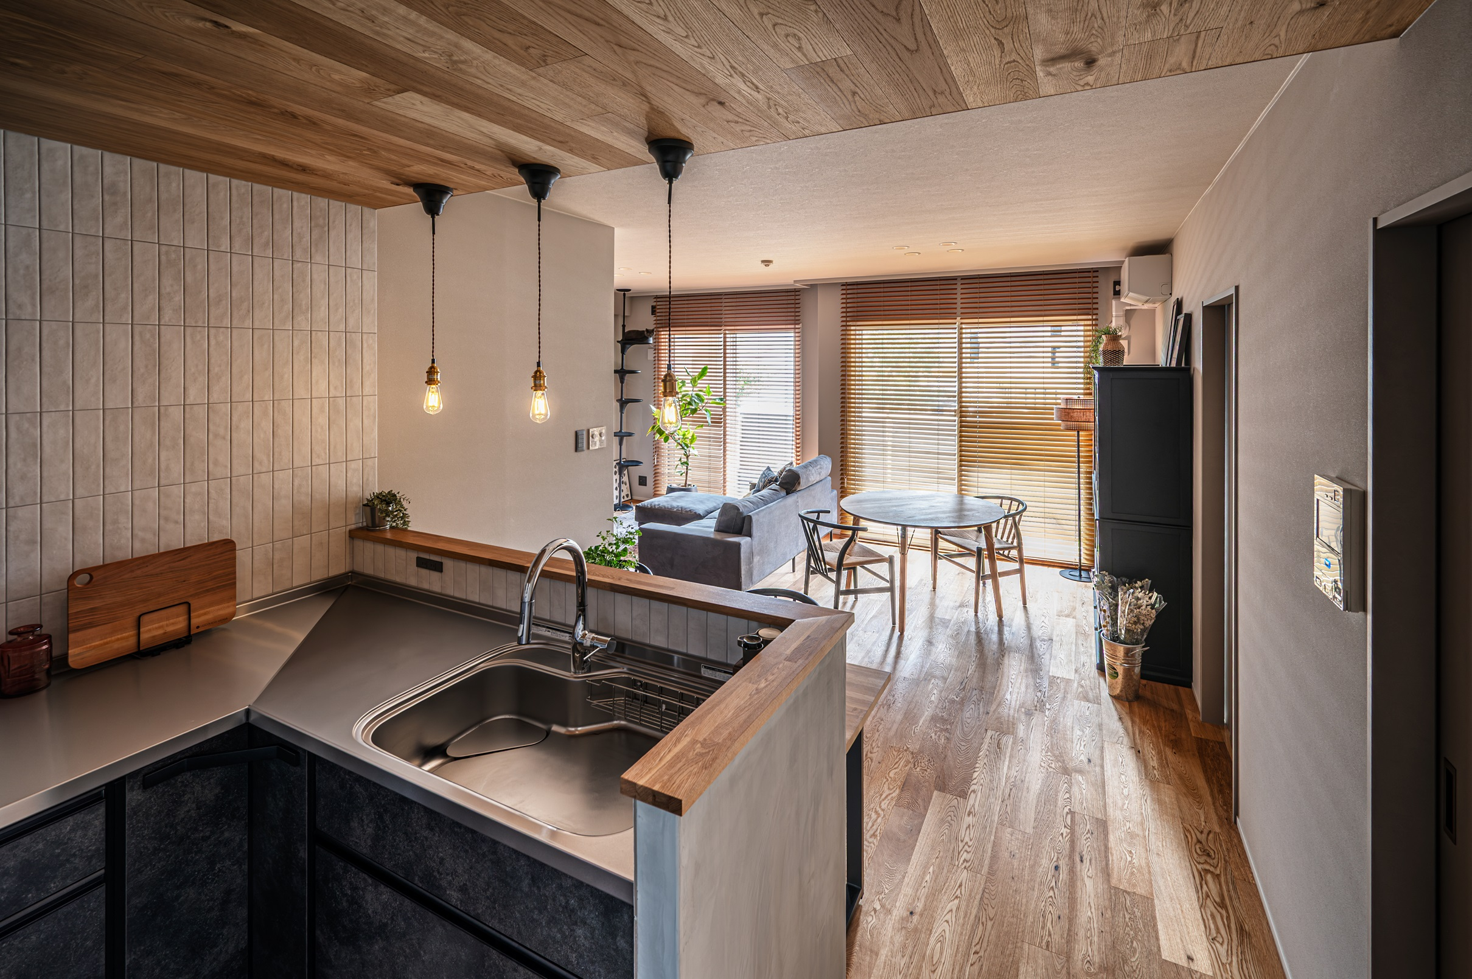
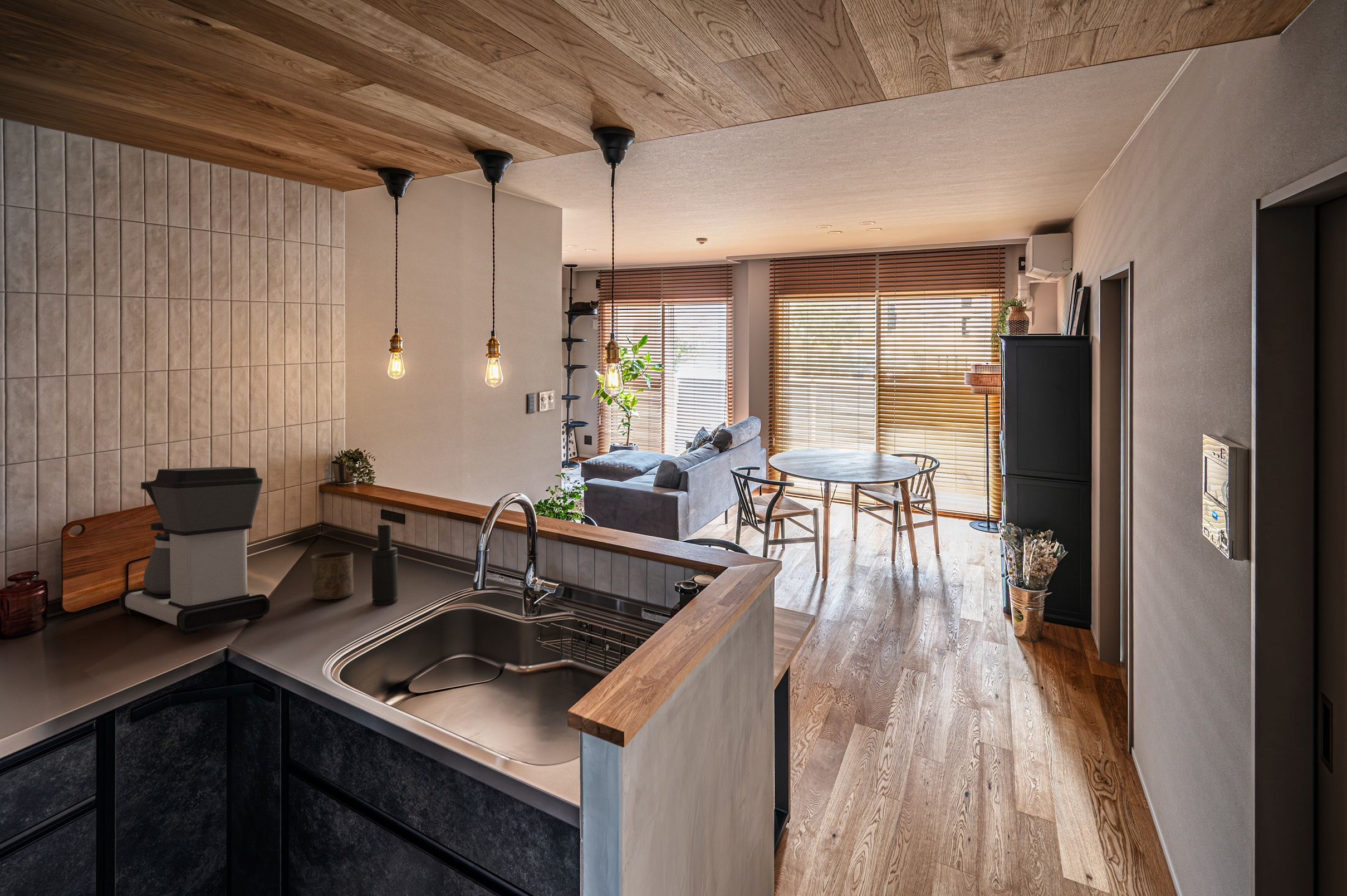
+ soap dispenser (384, 563)
+ cup (332, 575)
+ coffee maker (192, 542)
